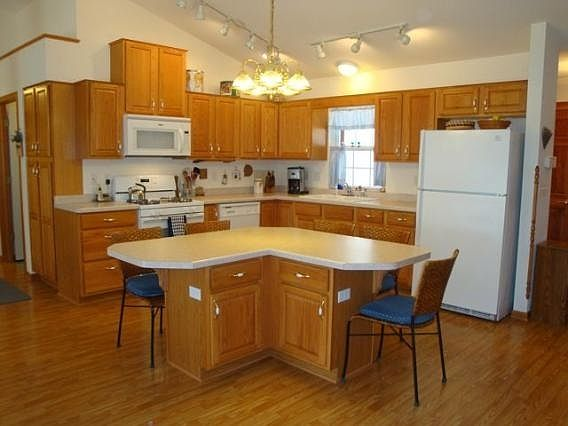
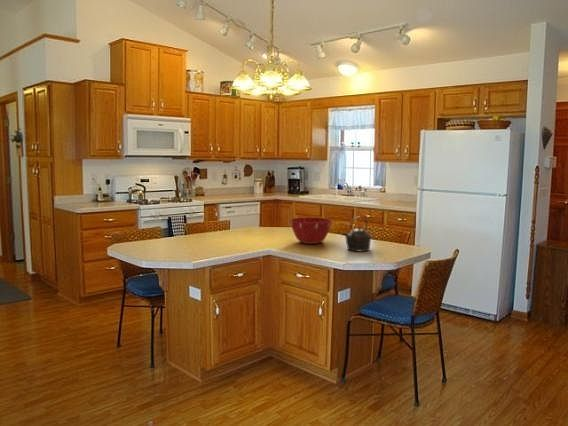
+ mixing bowl (310, 230)
+ kettle (354, 233)
